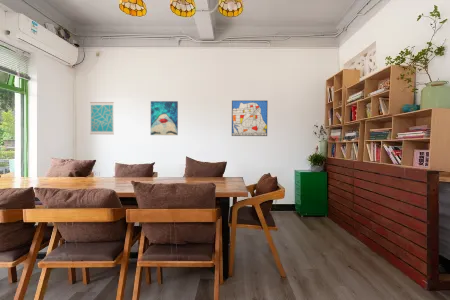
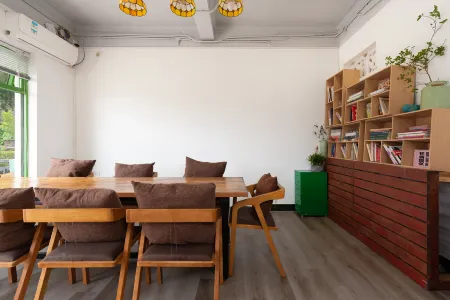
- wall art (101, 118)
- wall art (164, 118)
- wall art (249, 118)
